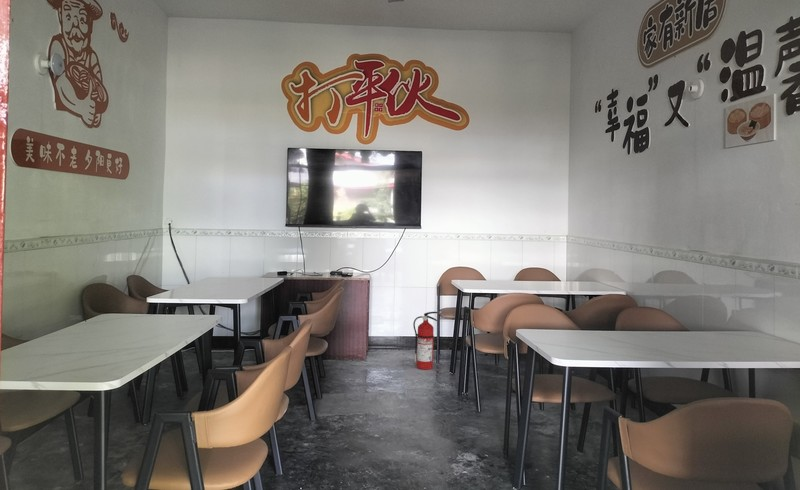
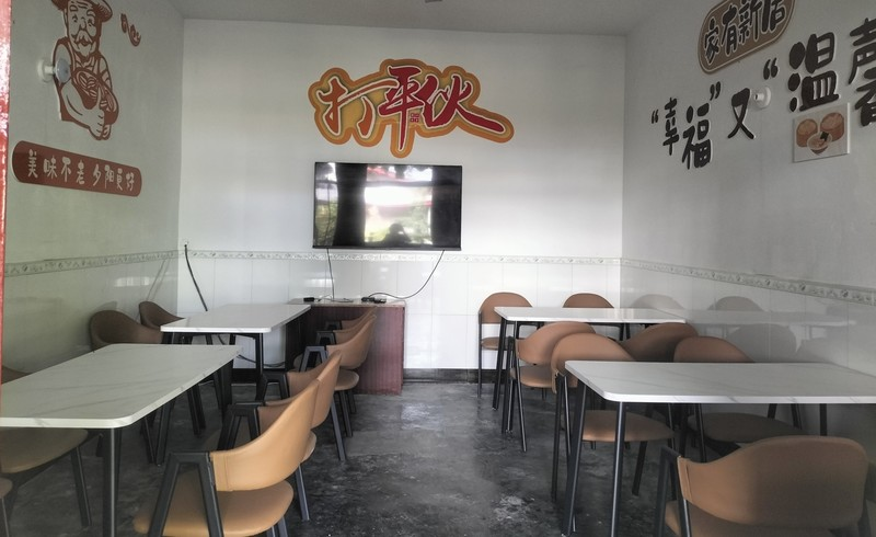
- fire extinguisher (425, 339)
